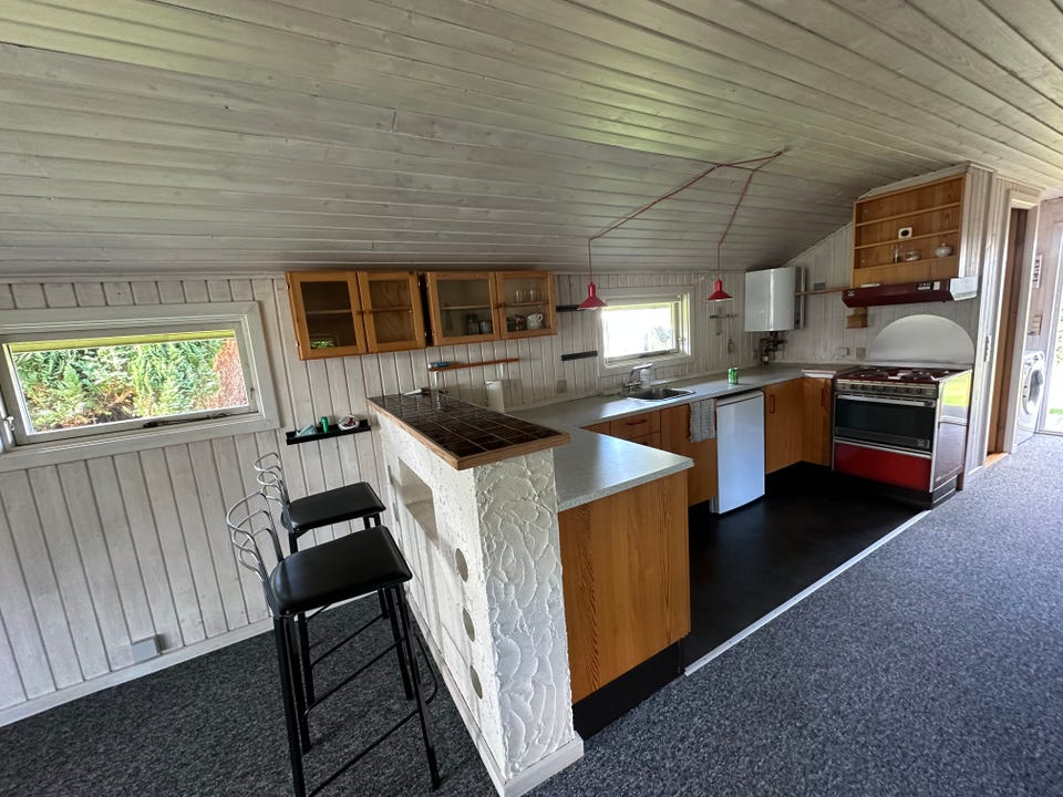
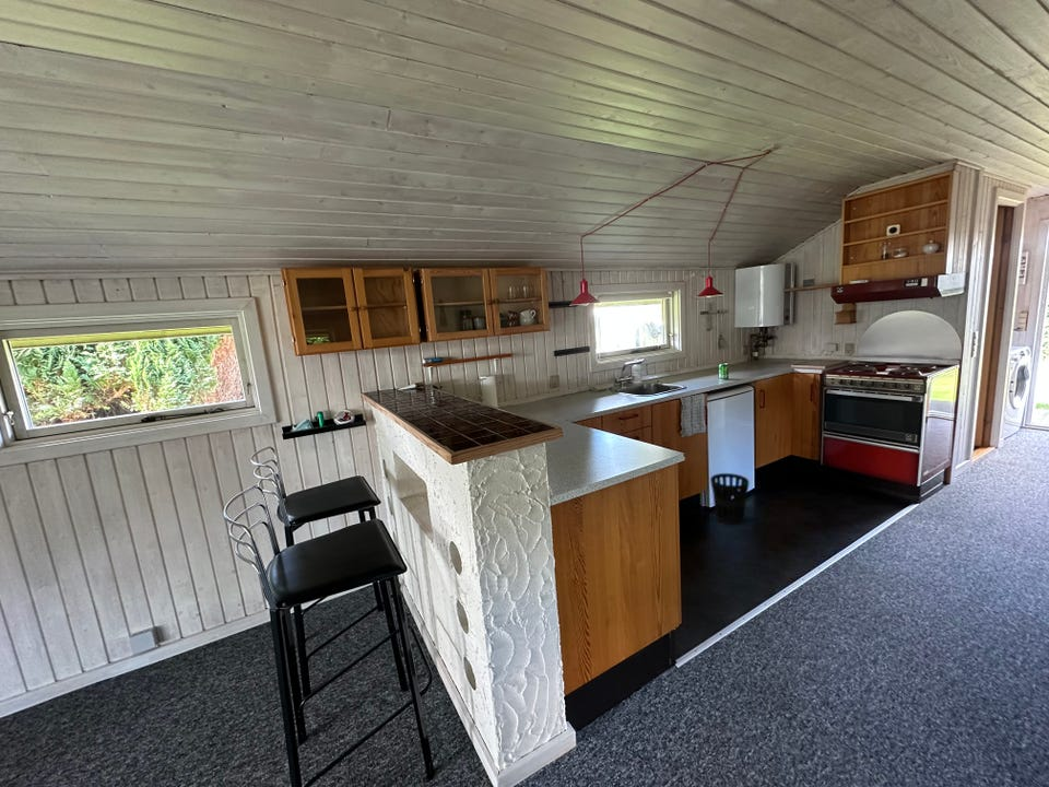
+ wastebasket (729, 498)
